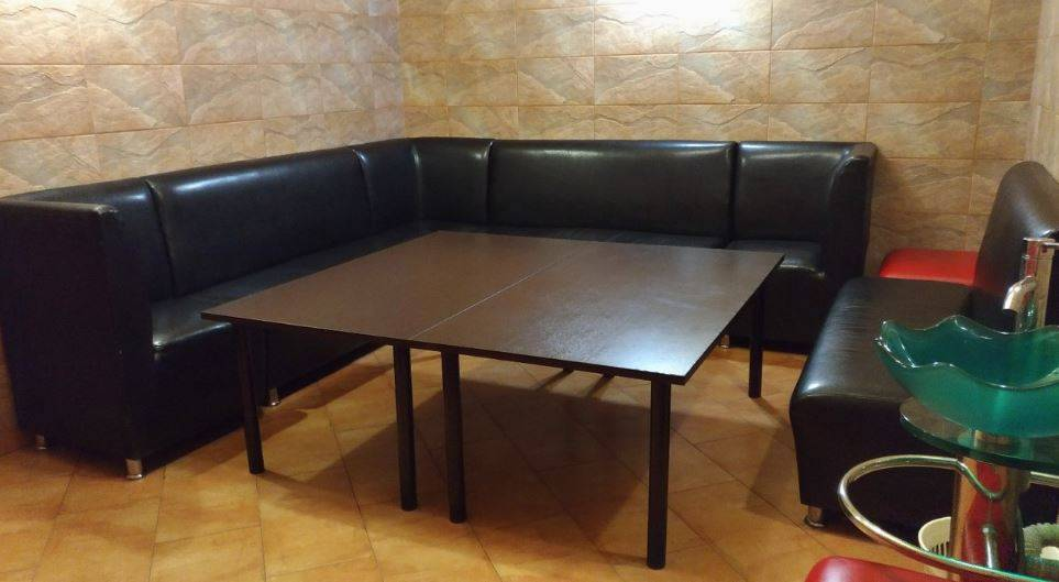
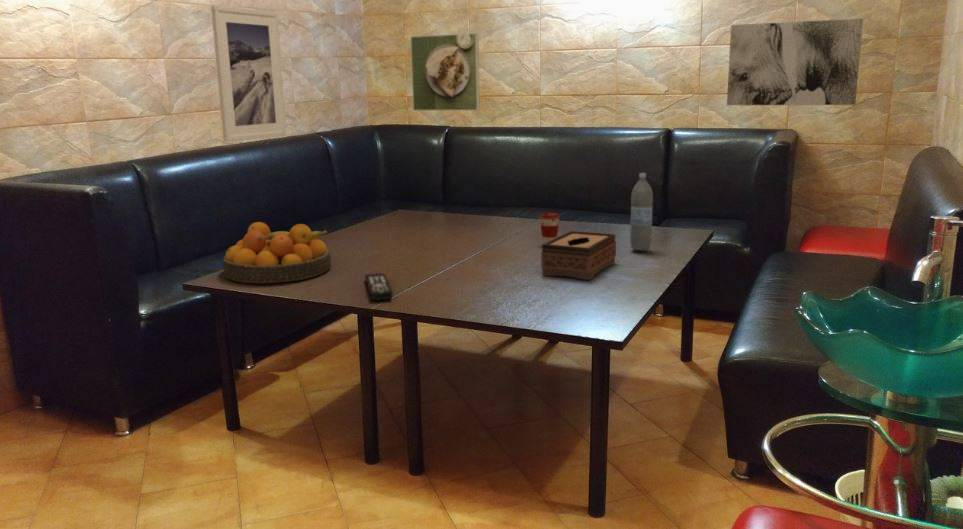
+ fruit bowl (276, 248)
+ remote control (378, 286)
+ wall art (792, 64)
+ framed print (444, 73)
+ coffee cup (549, 229)
+ tissue box (579, 254)
+ water bottle (641, 212)
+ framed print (251, 74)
